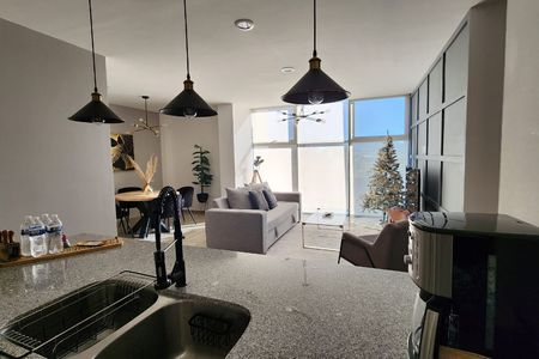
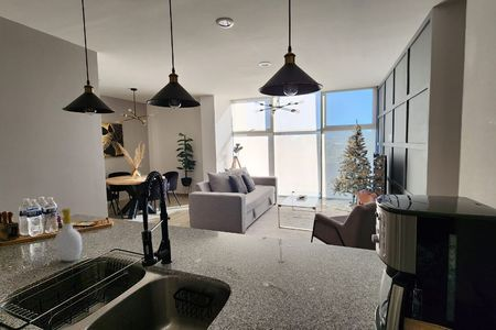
+ soap bottle (66, 234)
